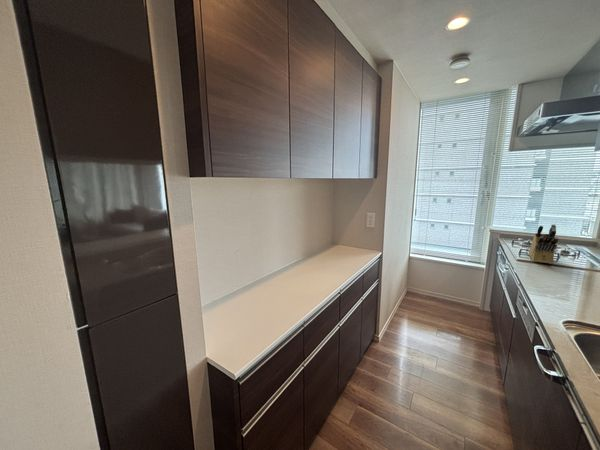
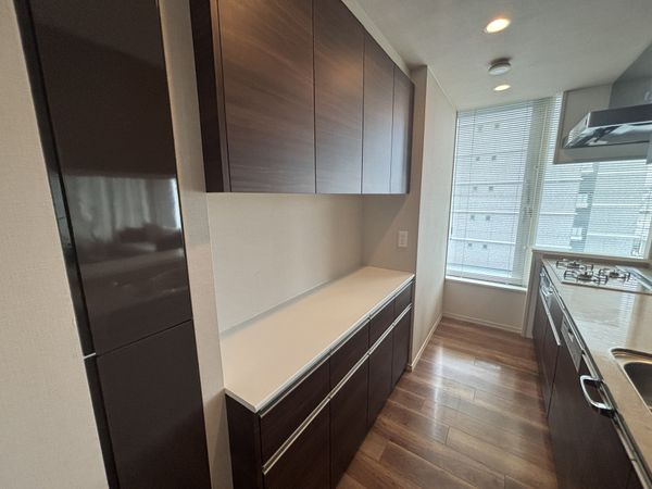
- knife block (543, 241)
